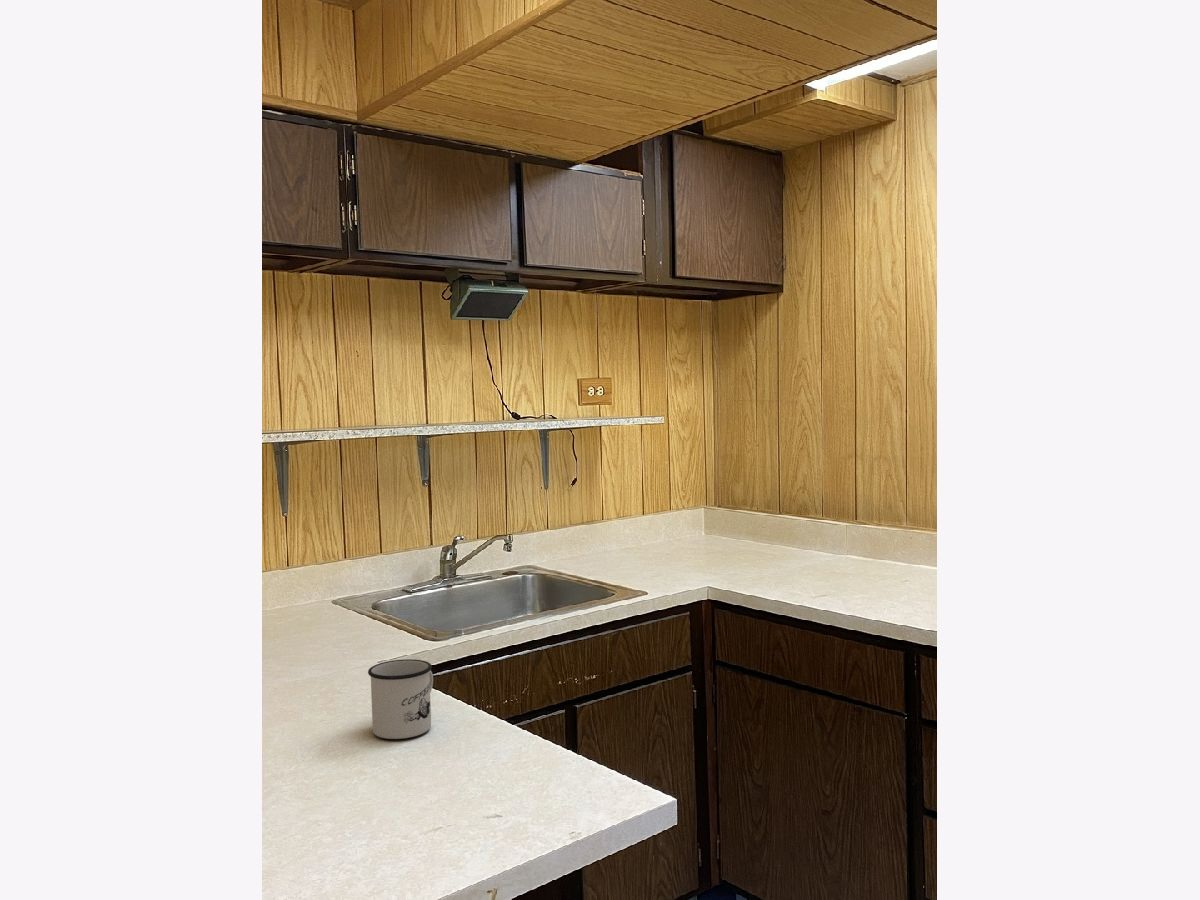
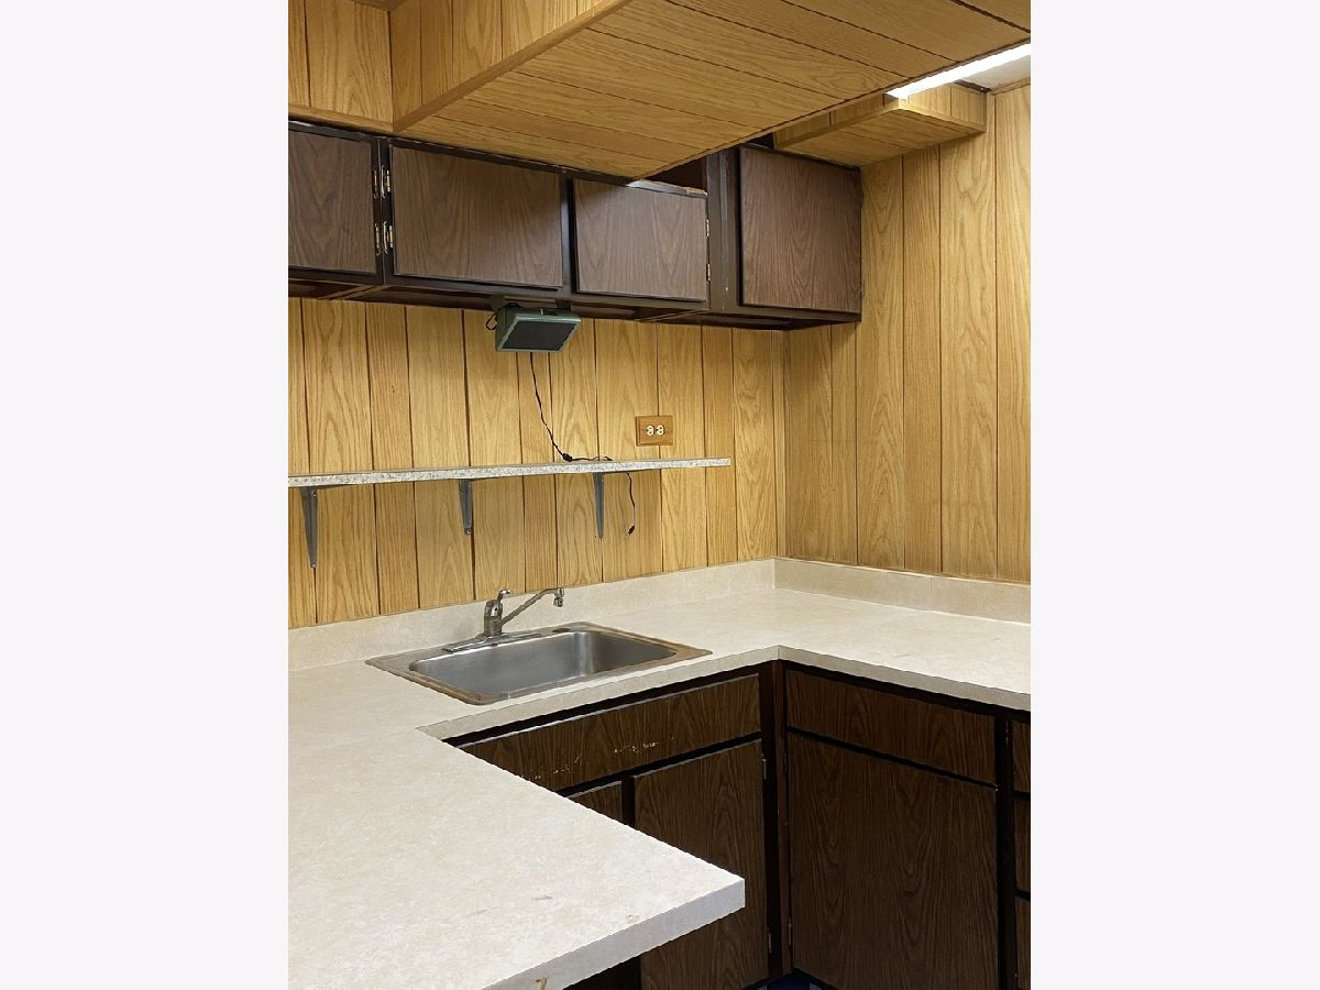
- mug (407, 695)
